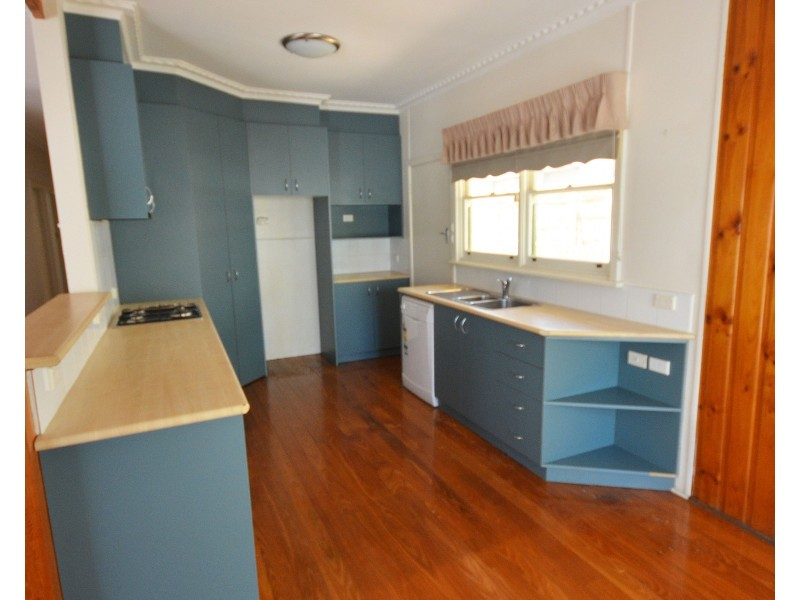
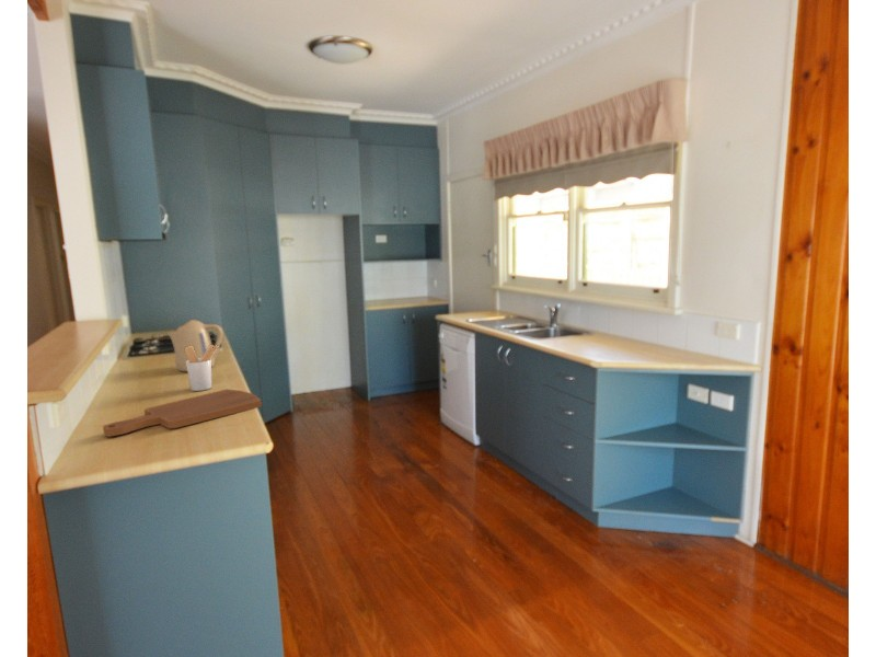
+ cutting board (196, 408)
+ kettle (196, 344)
+ utensil holder (204, 366)
